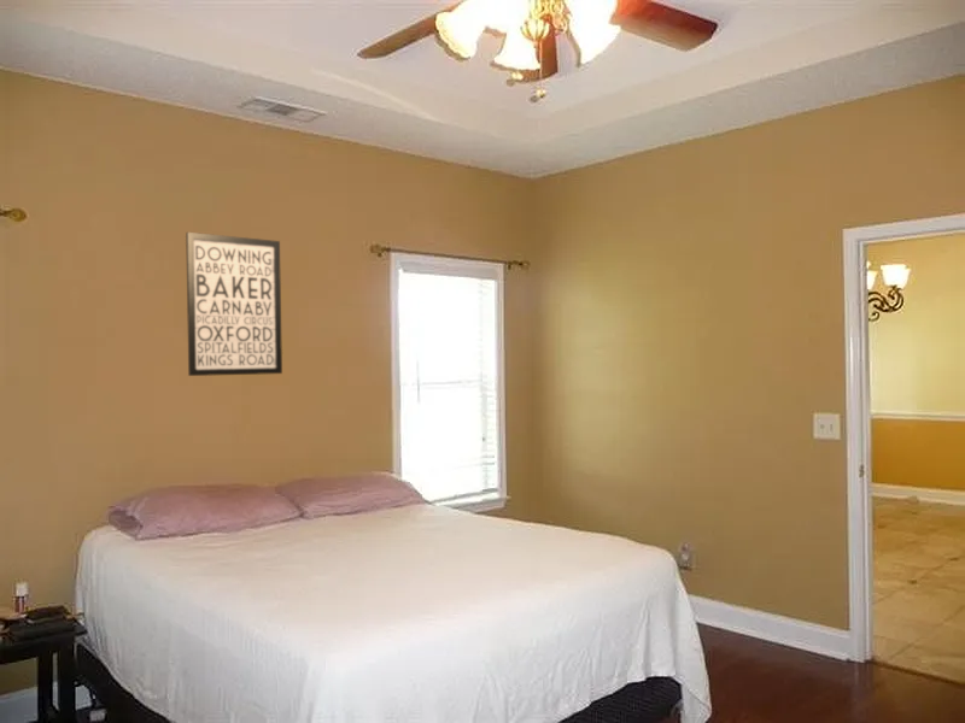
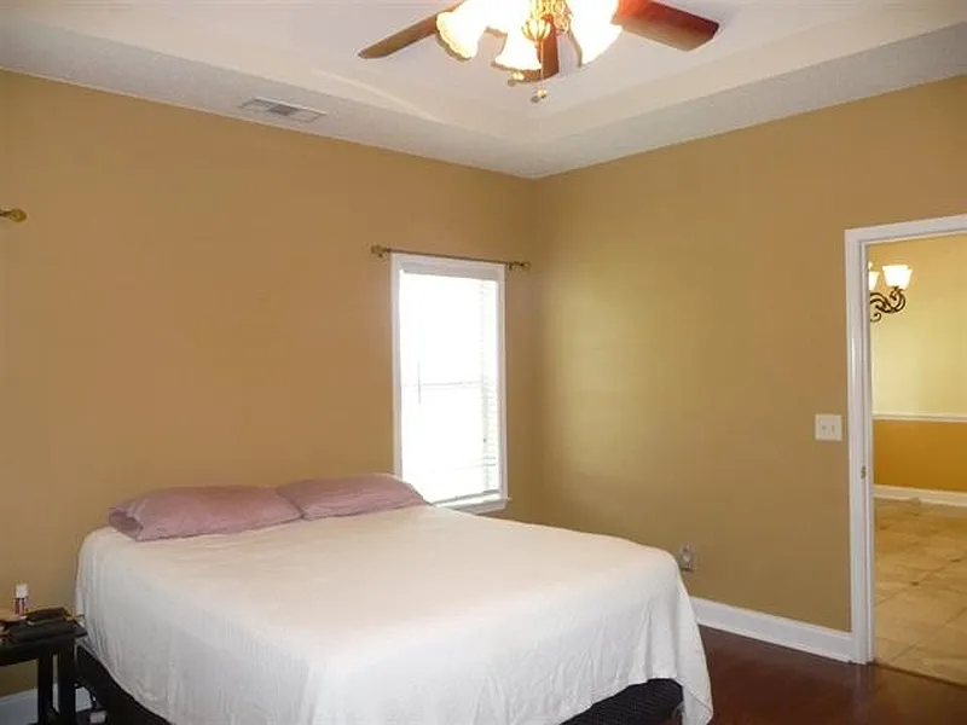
- wall art (235, 305)
